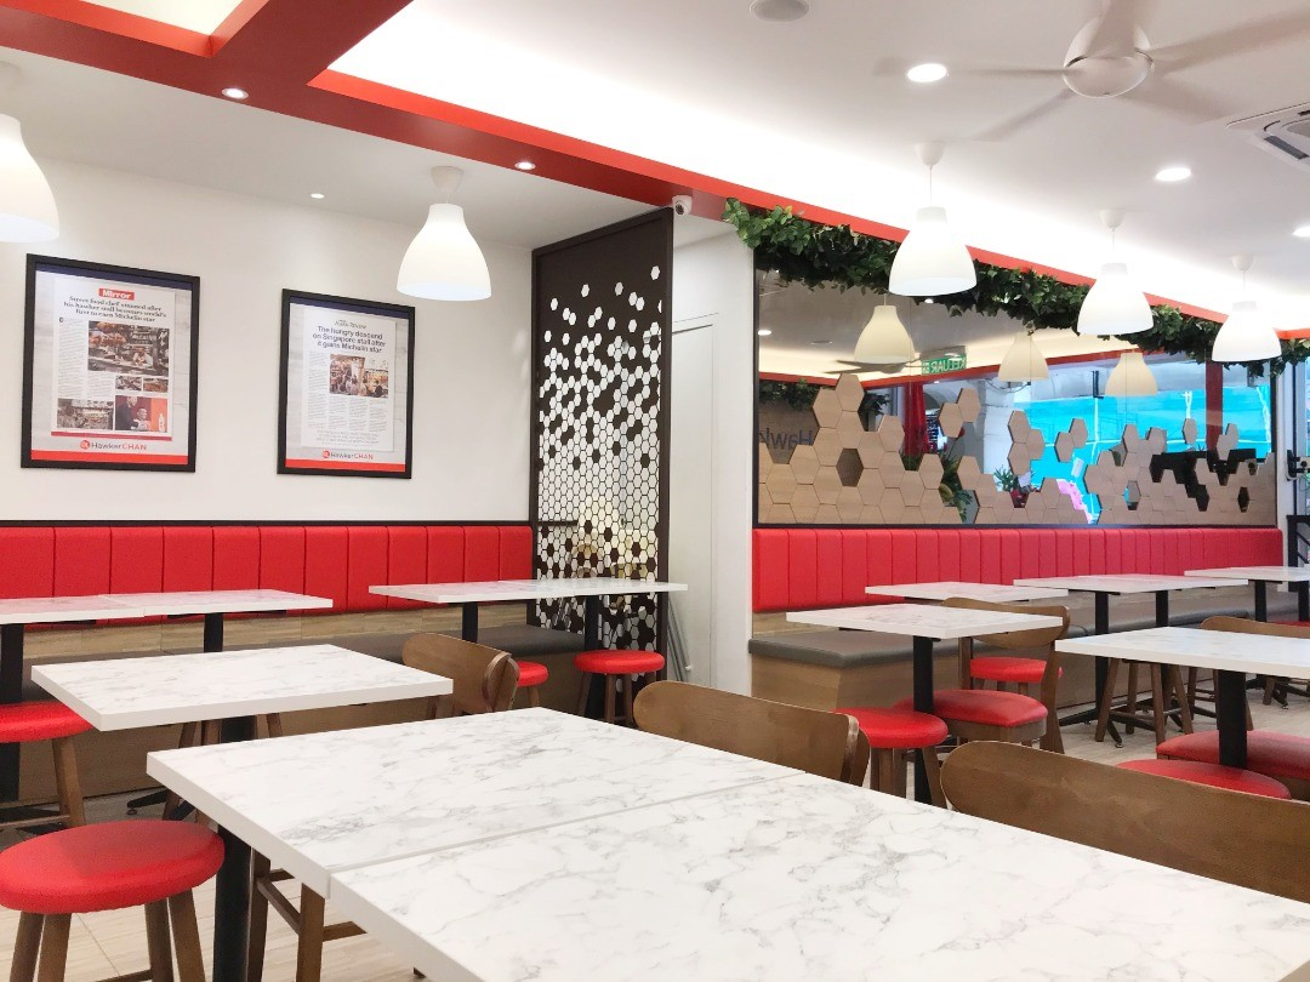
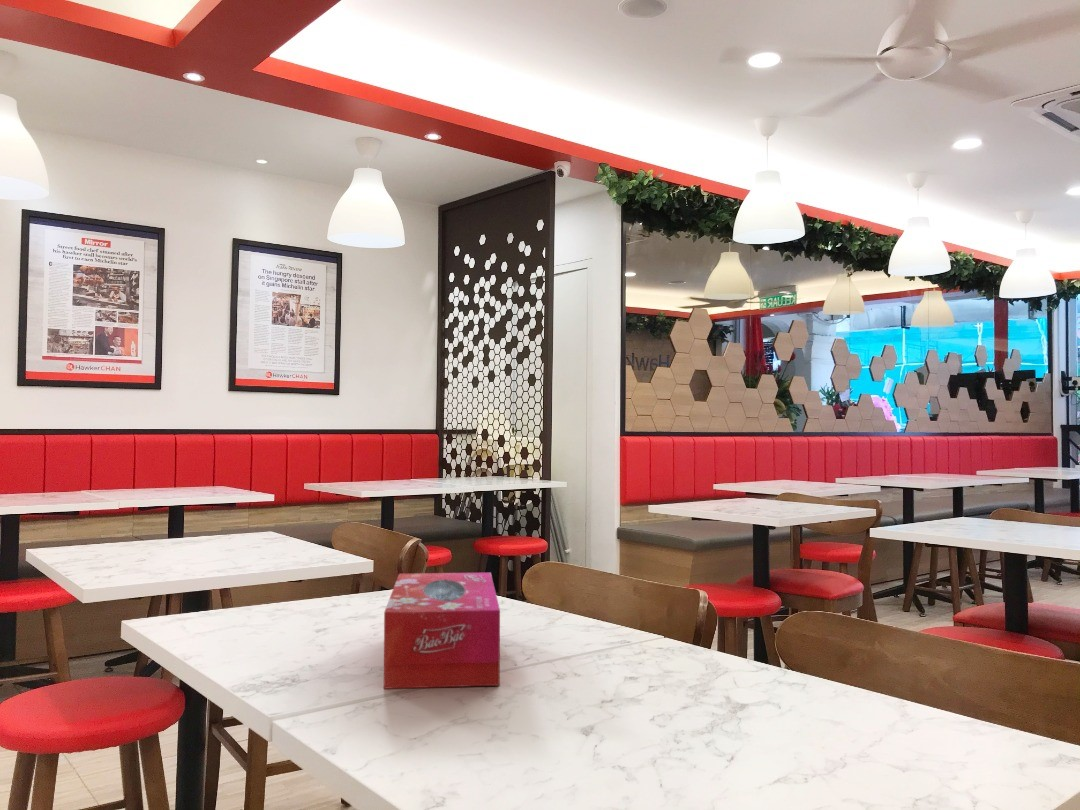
+ tissue box (443, 623)
